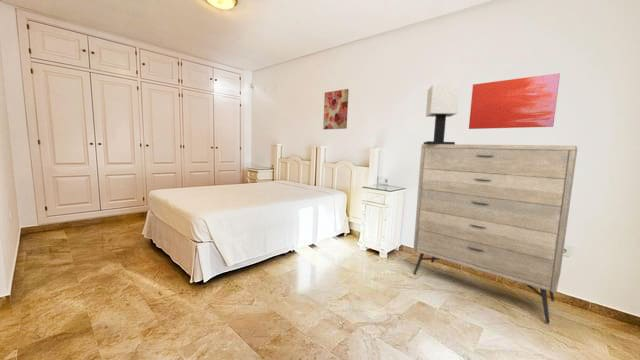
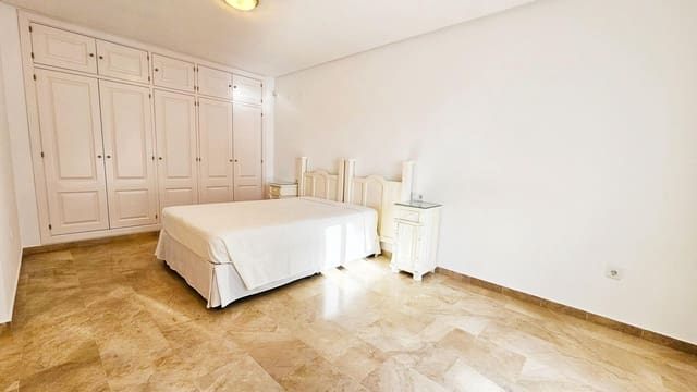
- dresser (485, 218)
- wall art (335, 110)
- wall art (510, 103)
- table lamp (440, 116)
